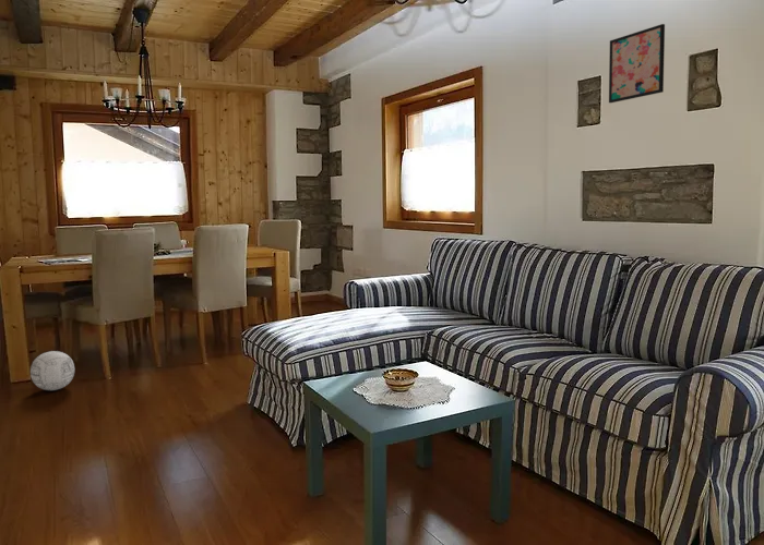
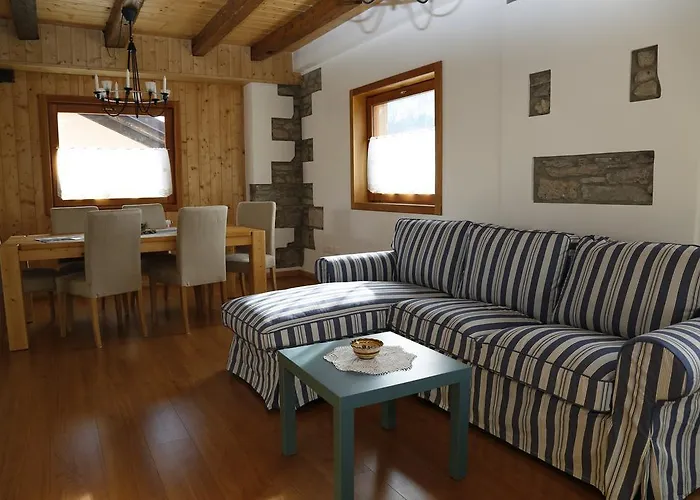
- wall art (635, 65)
- ball (52, 371)
